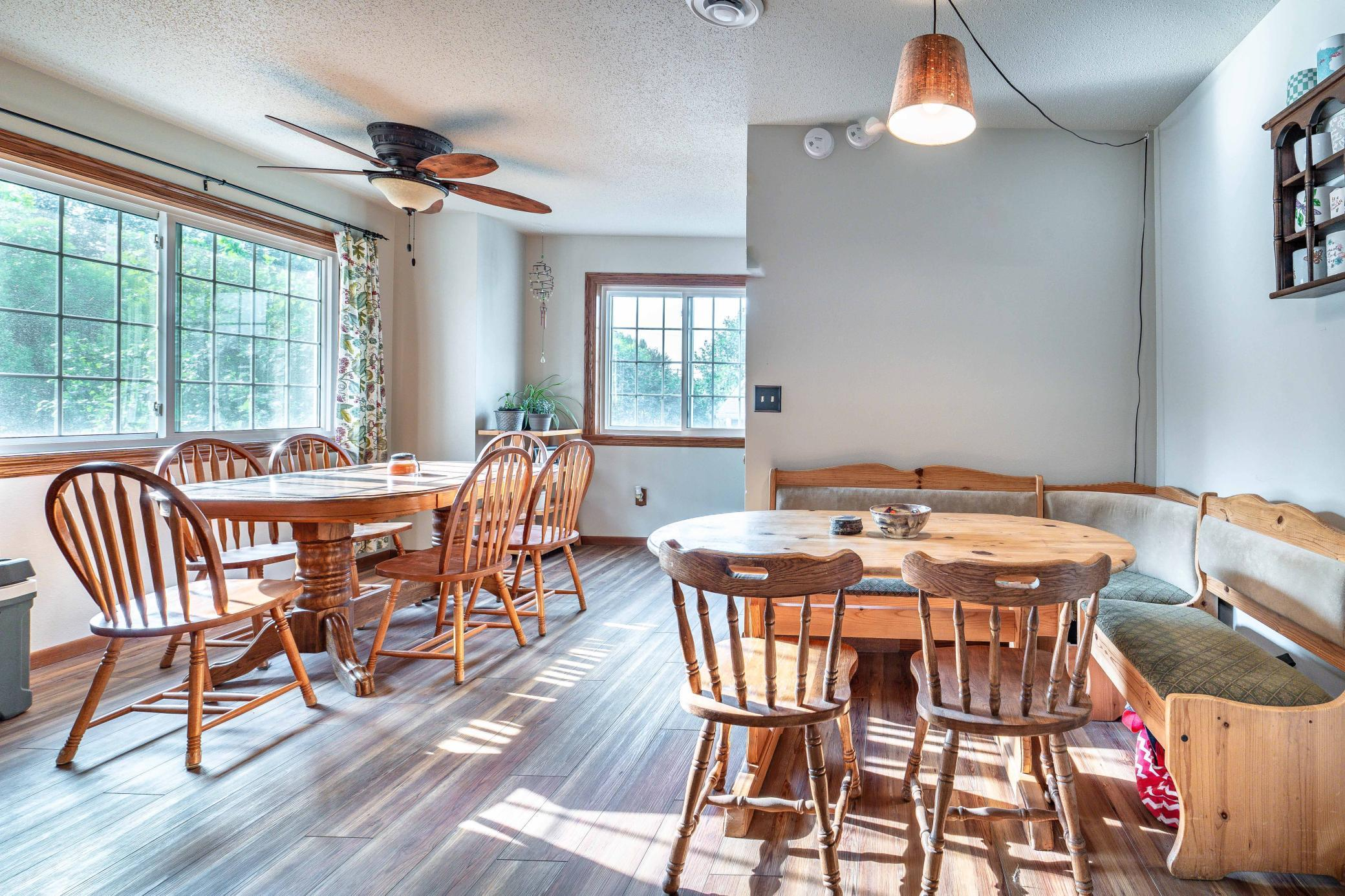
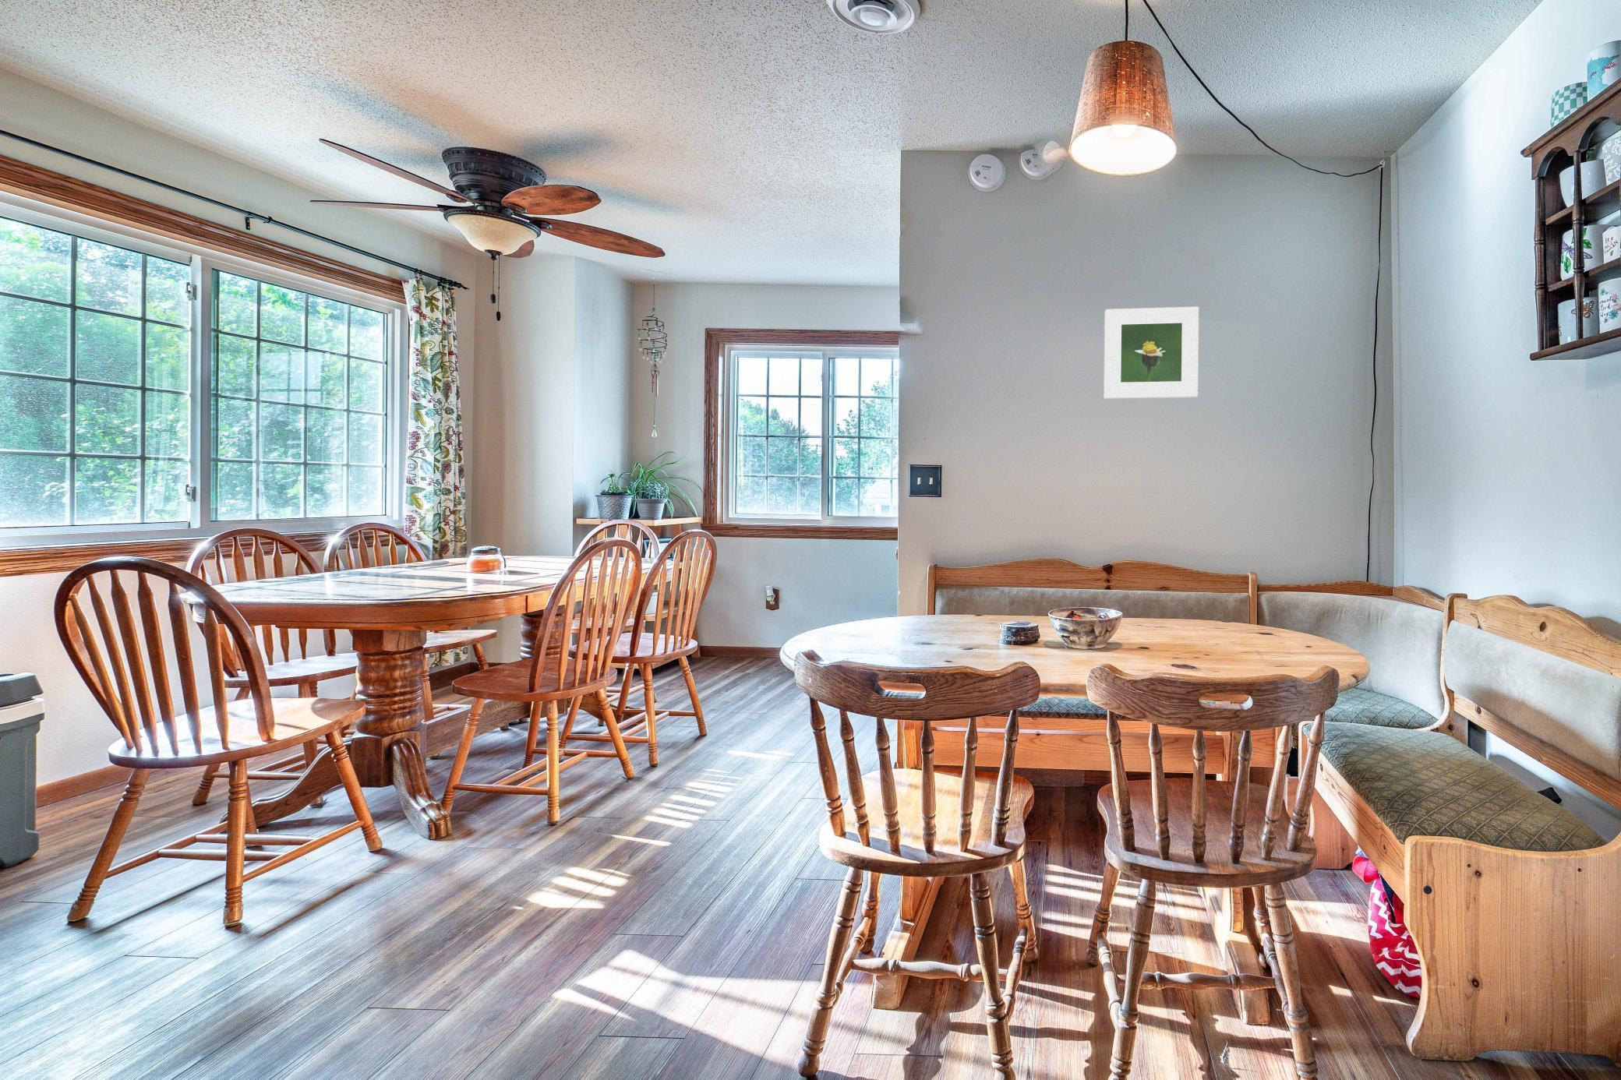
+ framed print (1150, 353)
